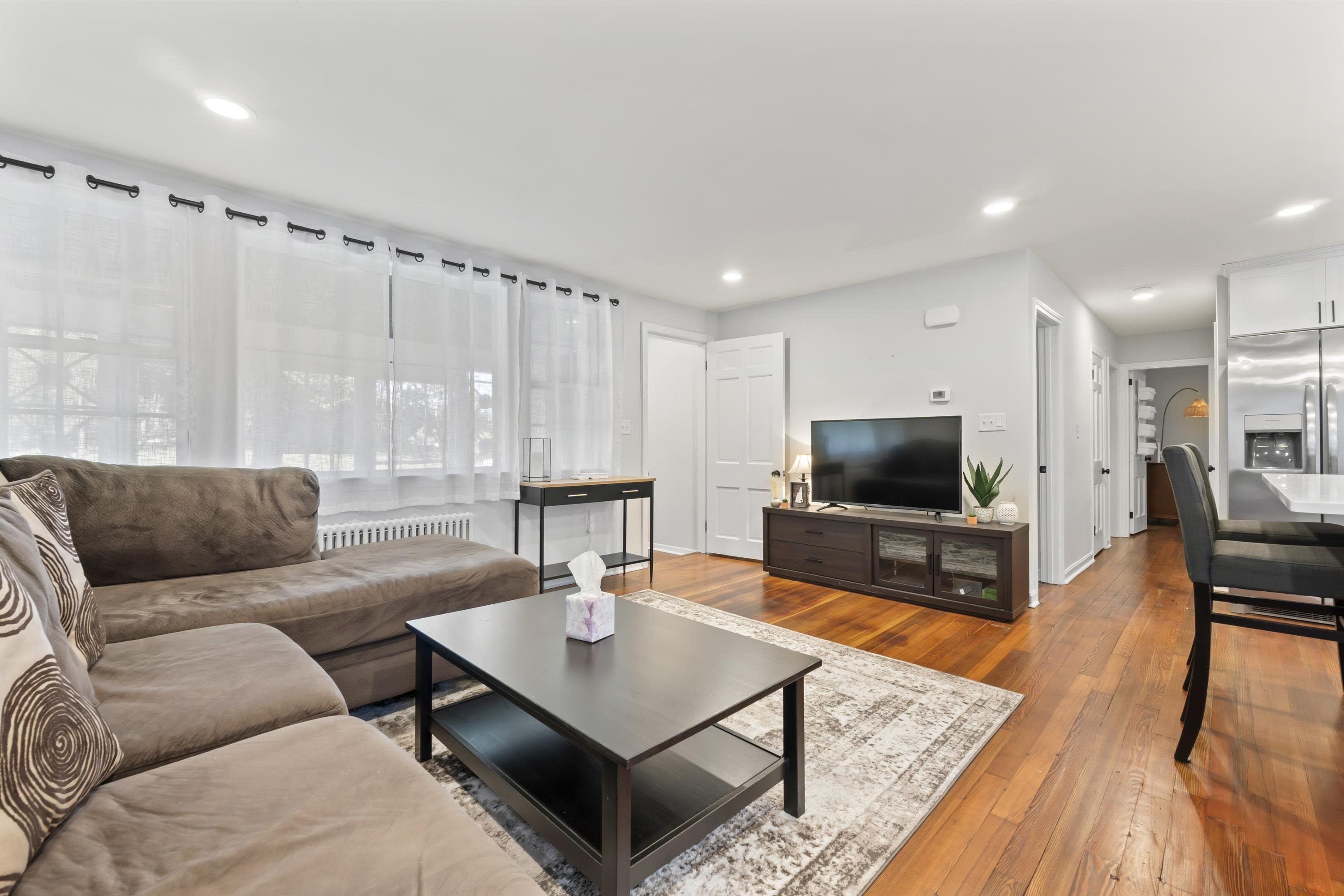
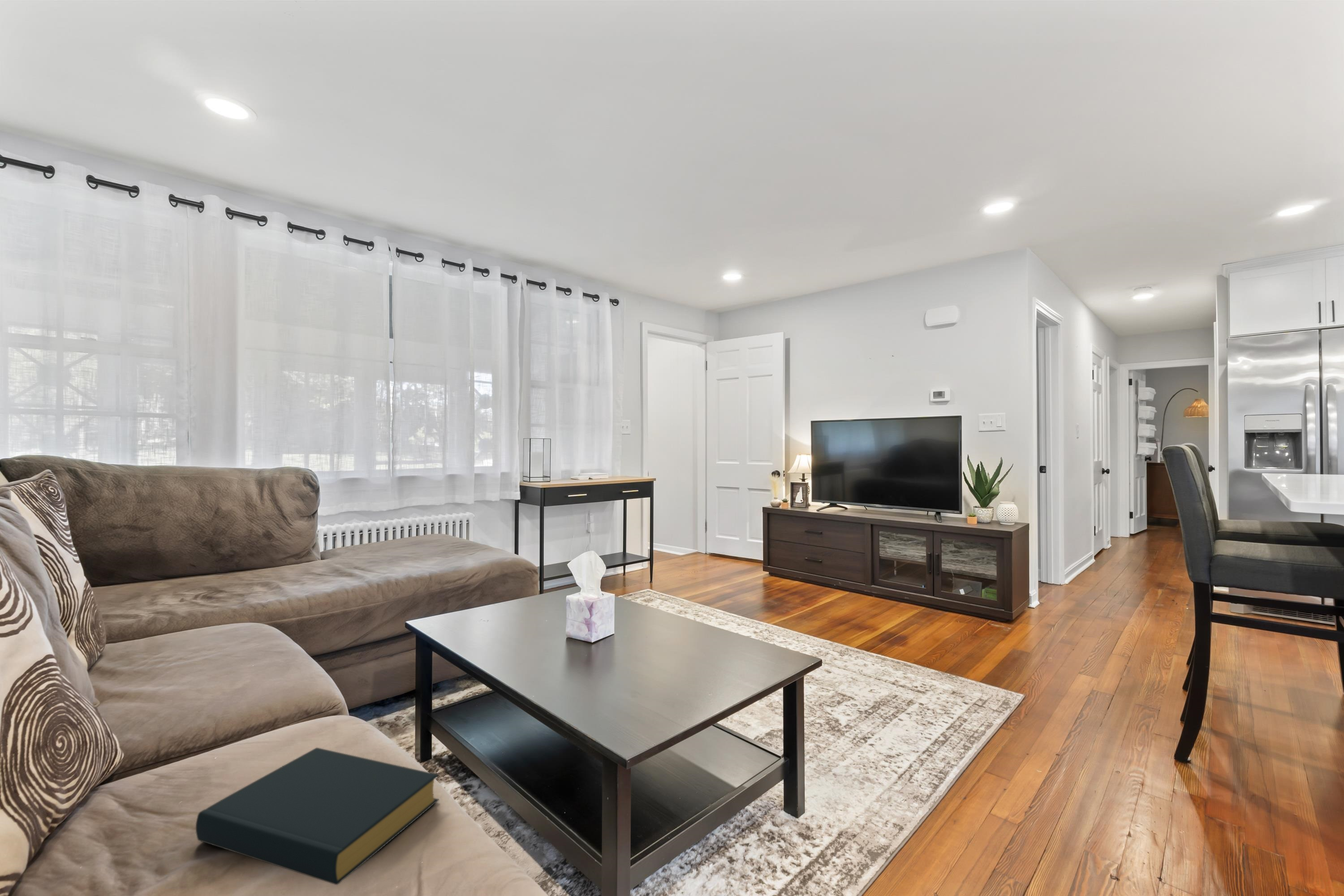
+ hardback book (324, 806)
